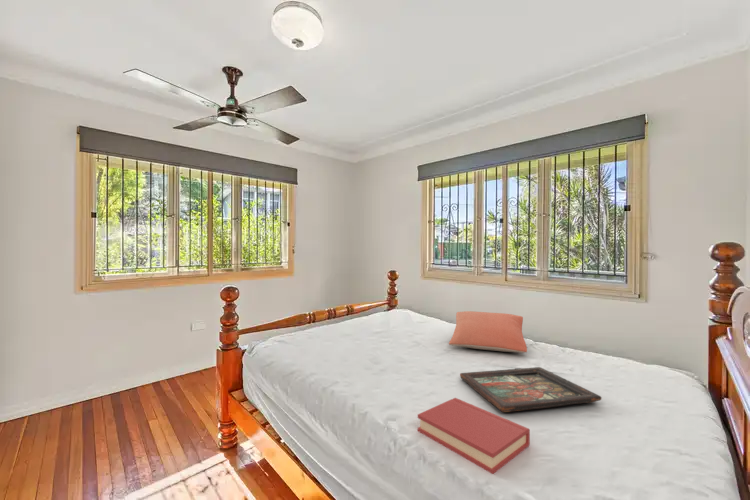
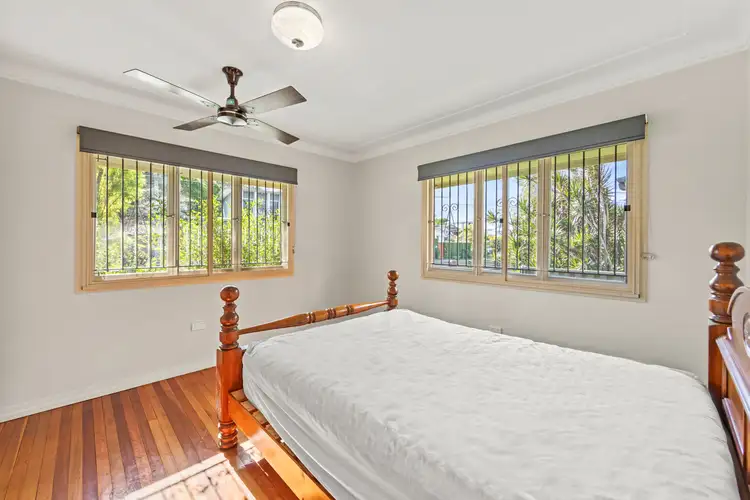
- hardback book (471, 429)
- decorative tray (524, 386)
- pillow (487, 329)
